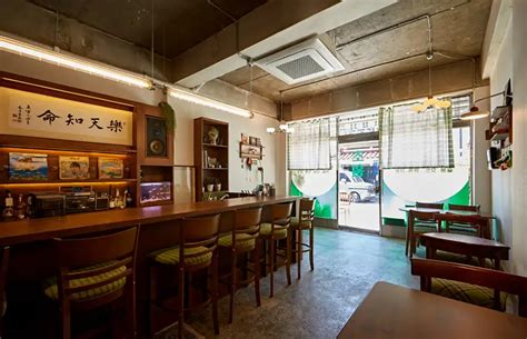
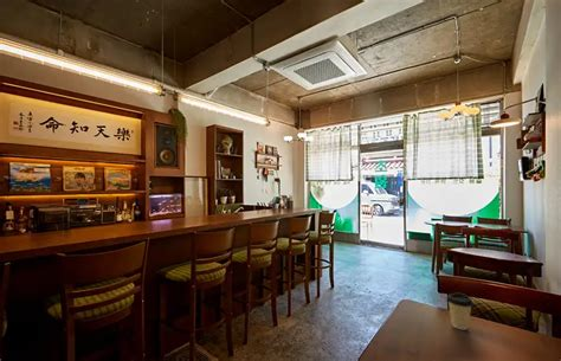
+ coffee cup (459, 310)
